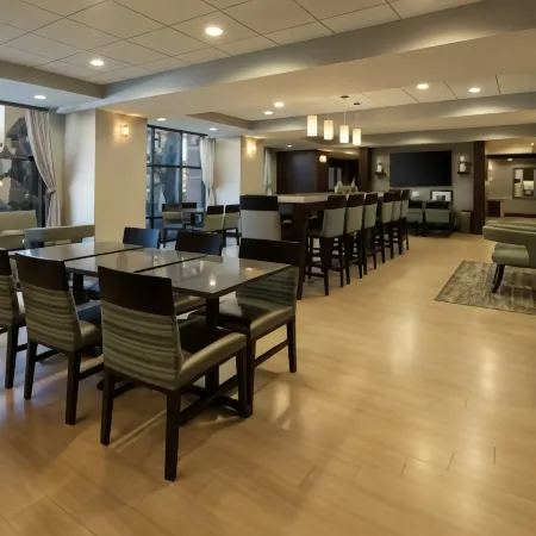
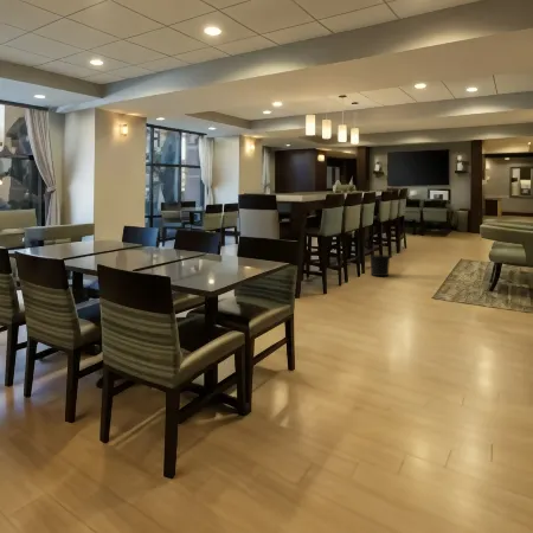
+ trash can (379, 265)
